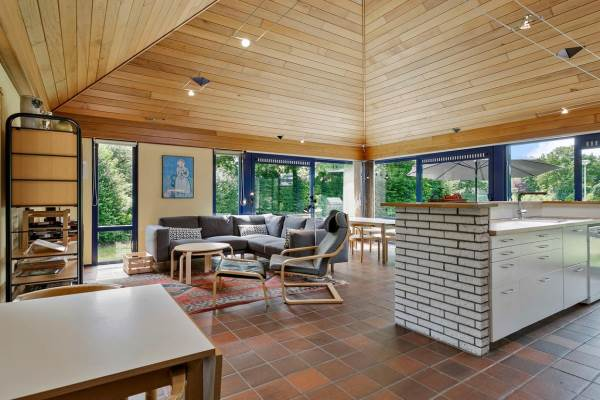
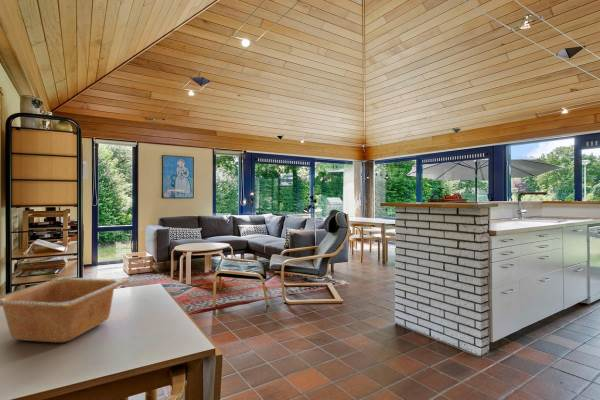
+ serving bowl (62, 309)
